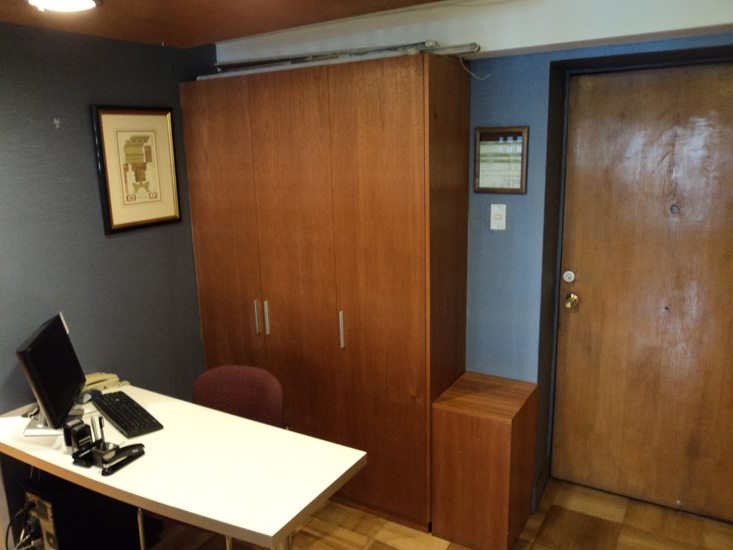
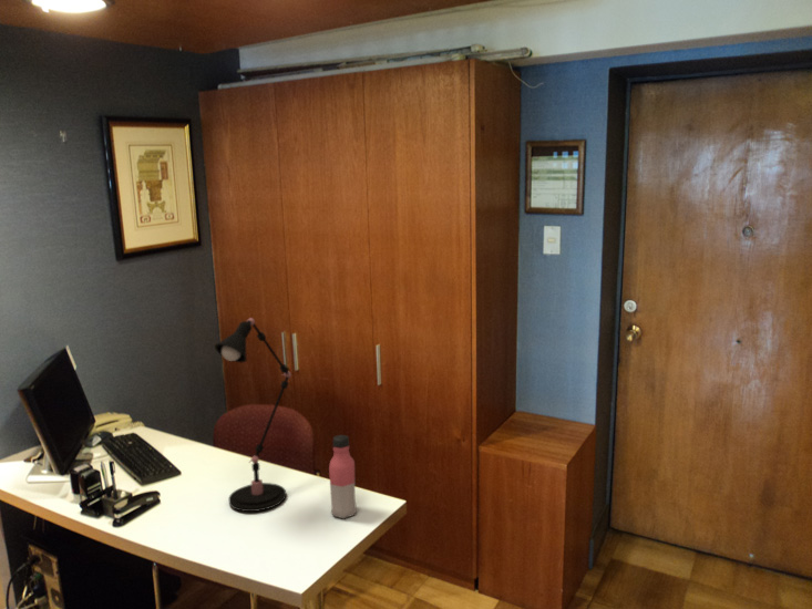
+ desk lamp (273, 410)
+ water bottle (342, 475)
